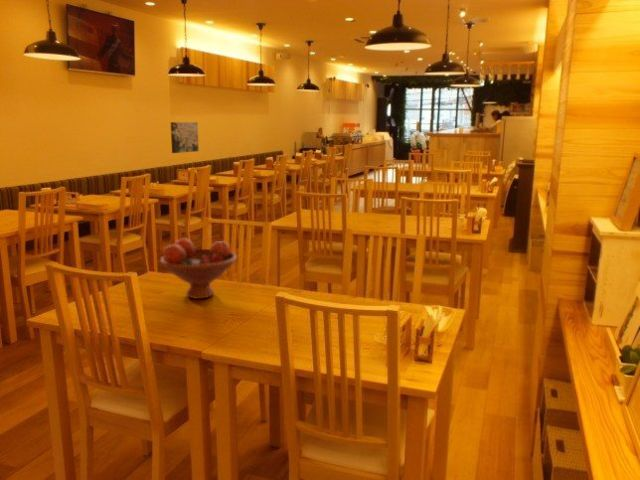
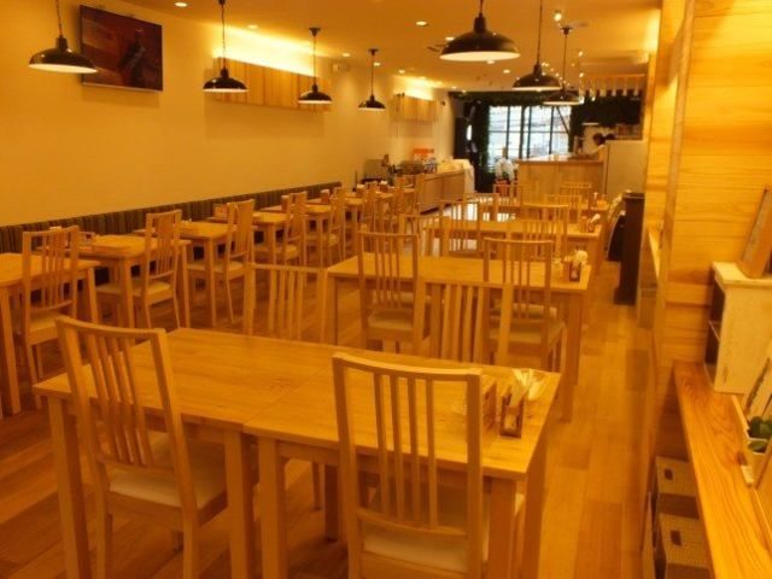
- wall art (185, 137)
- fruit bowl (199, 268)
